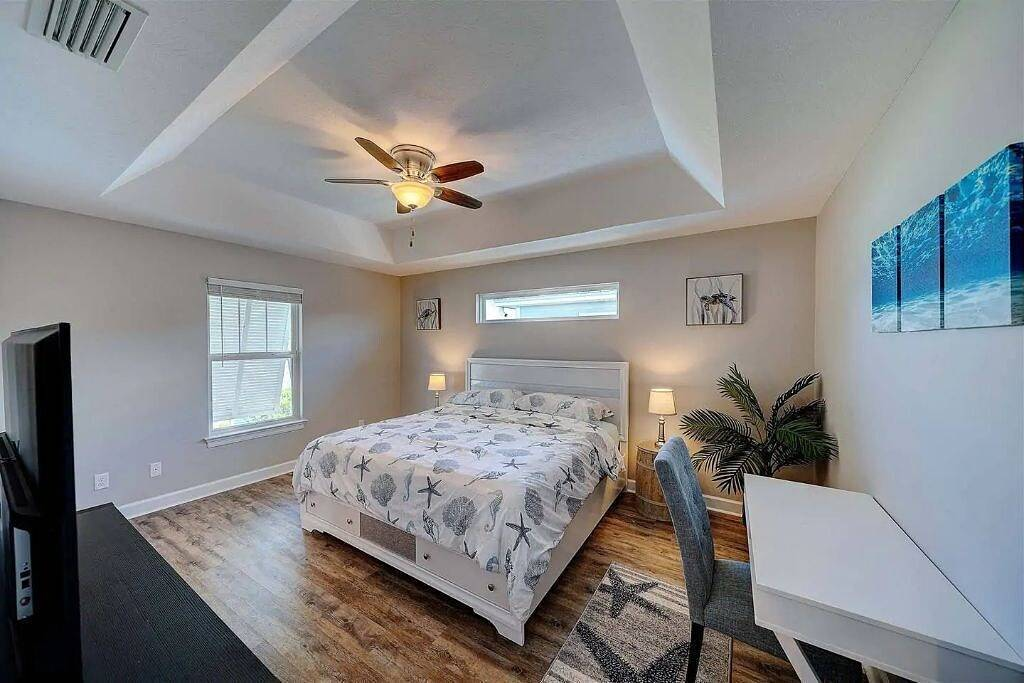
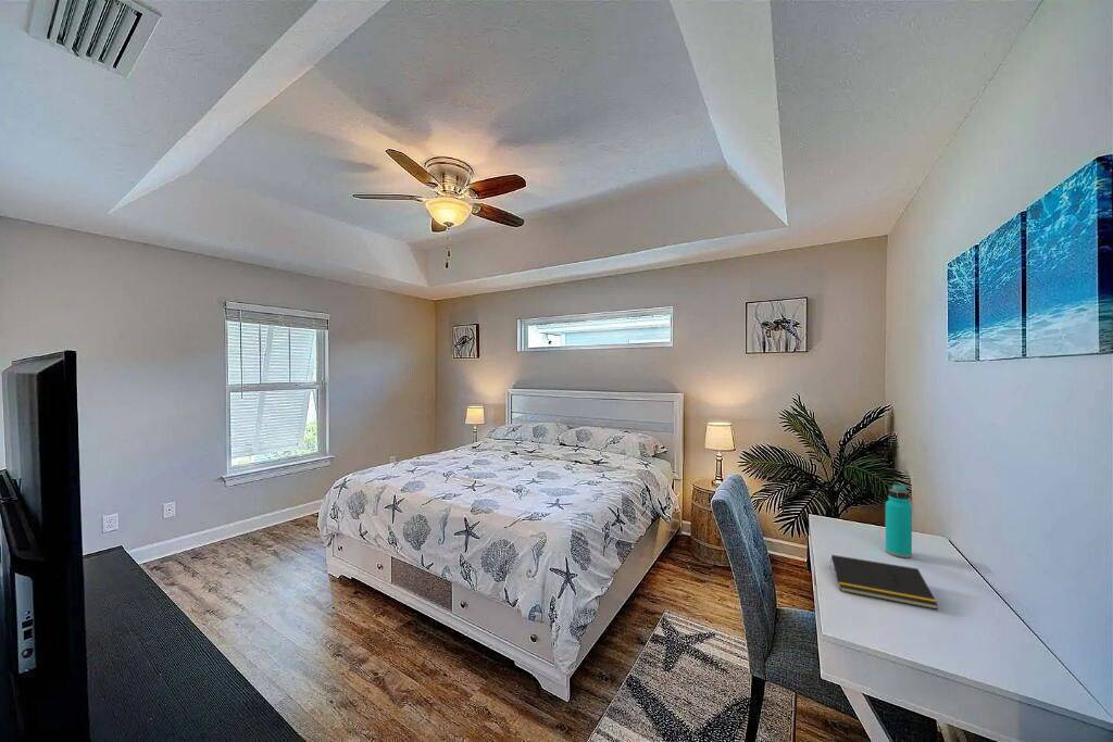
+ water bottle (898, 519)
+ notepad (879, 579)
